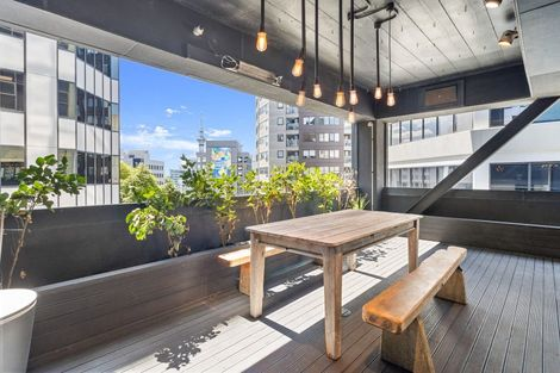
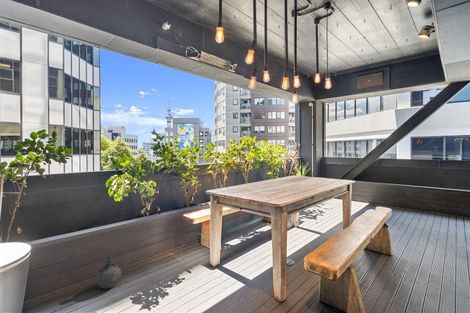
+ ceramic jug (108, 272)
